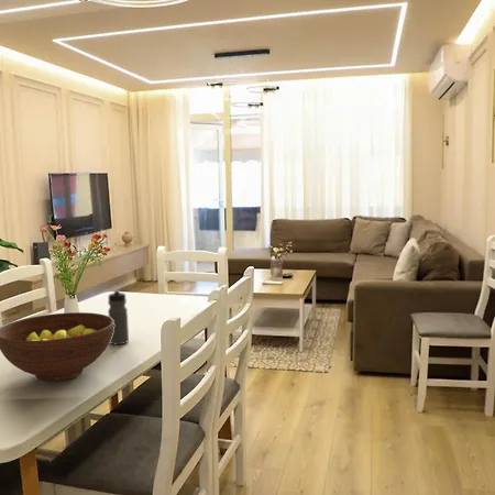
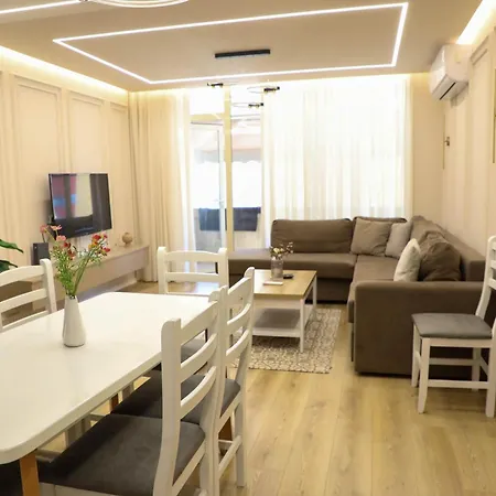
- fruit bowl (58, 350)
- water bottle (118, 316)
